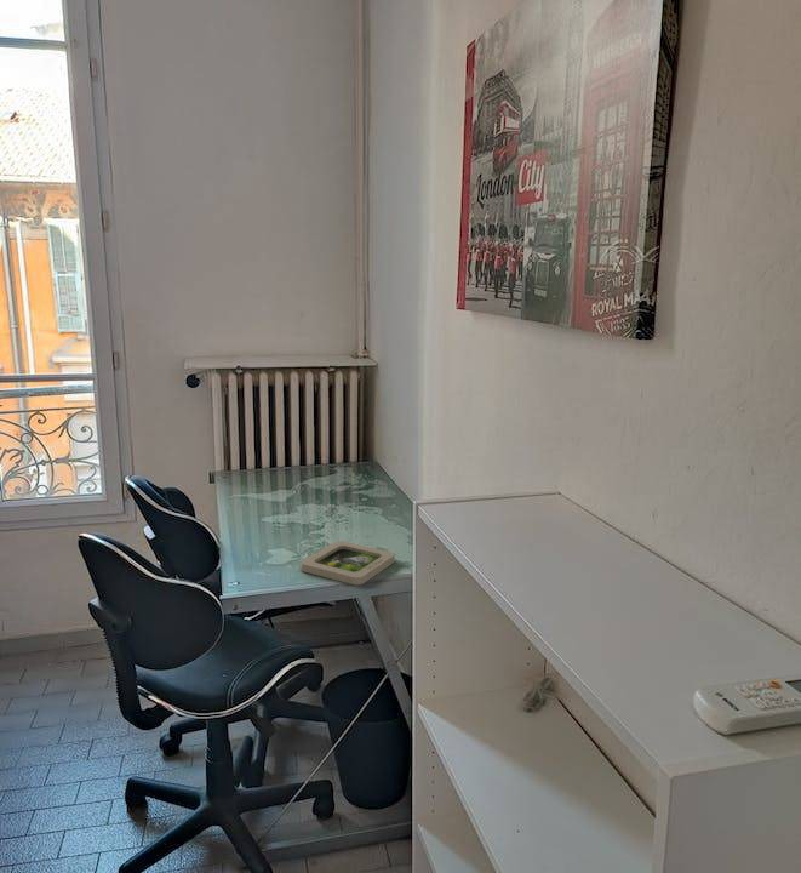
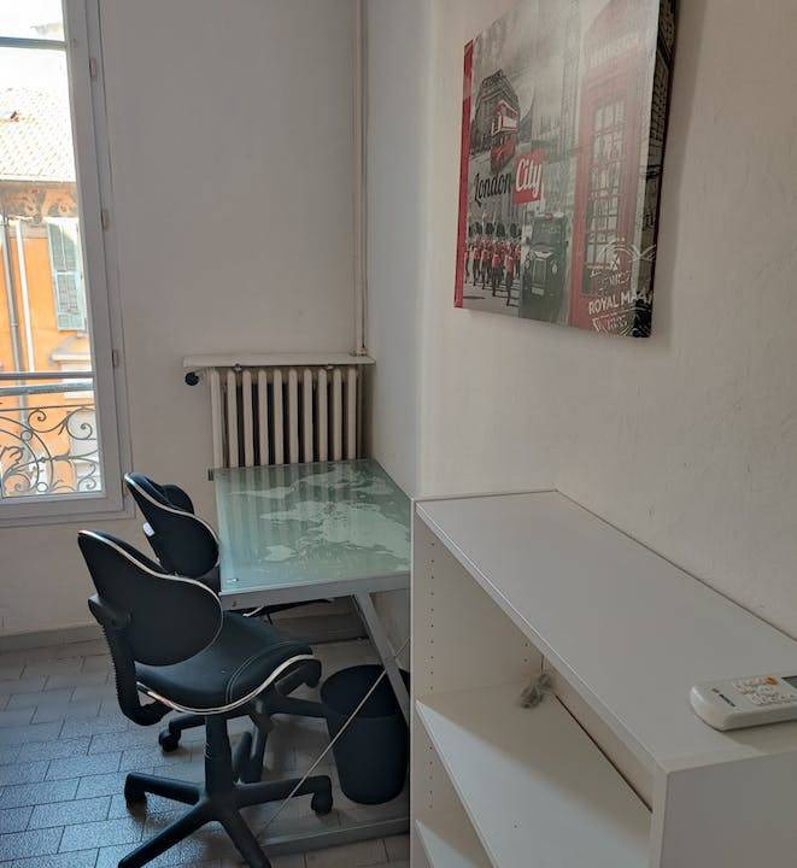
- picture frame (348, 561)
